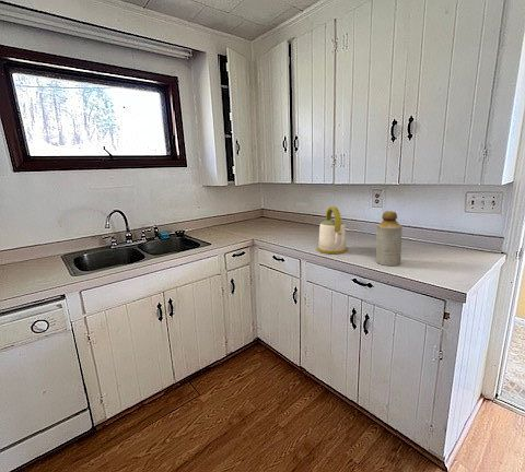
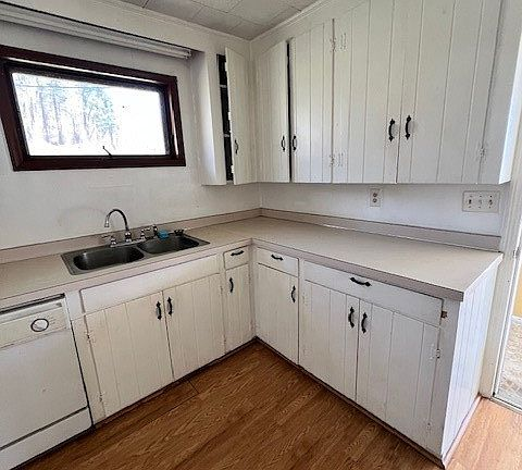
- kettle (332, 228)
- bottle (388, 237)
